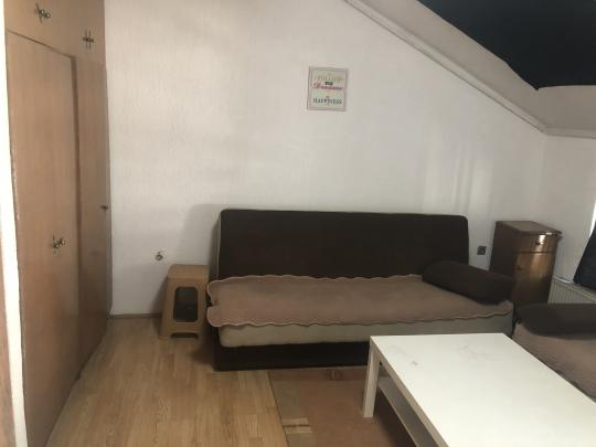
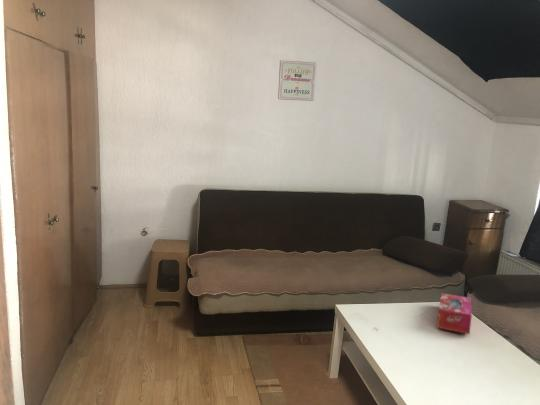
+ tissue box (454, 312)
